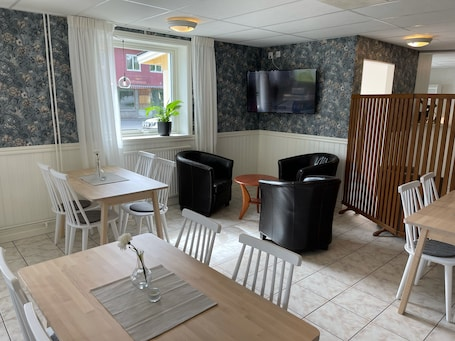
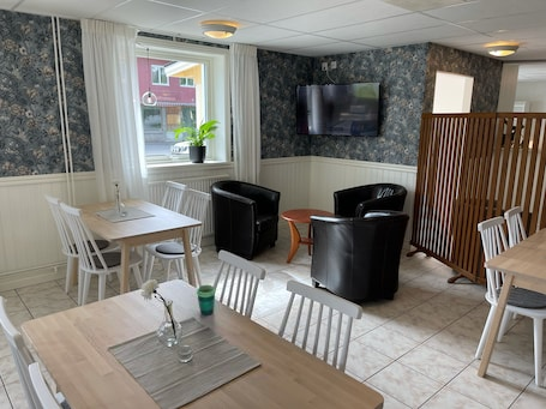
+ cup (206, 300)
